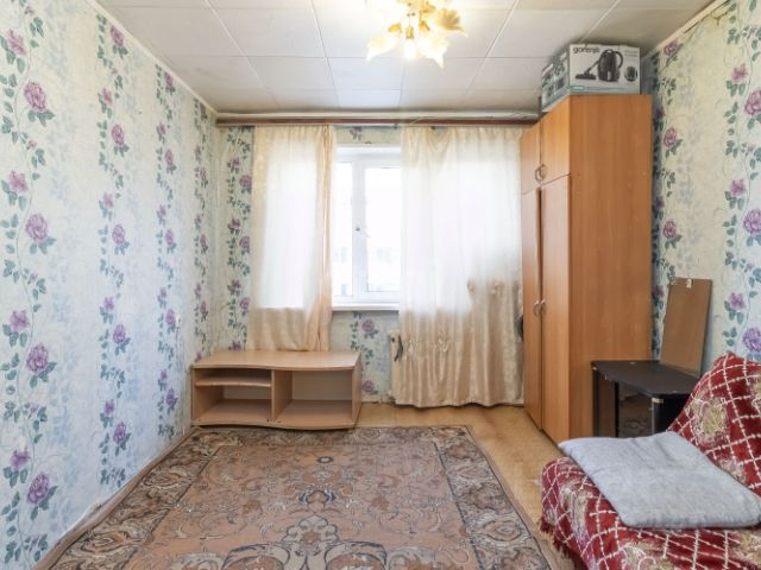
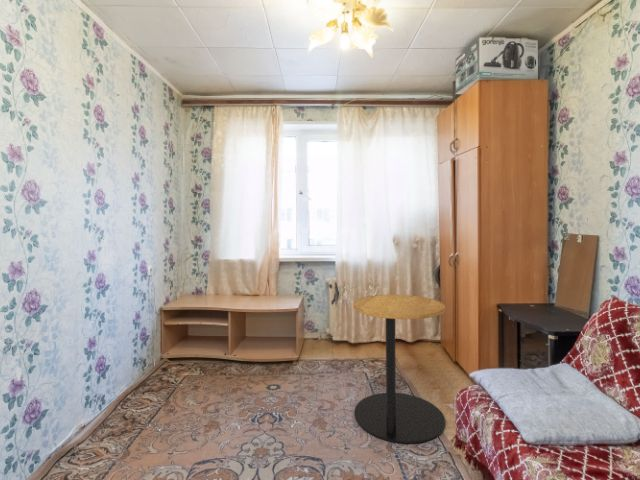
+ side table (395, 362)
